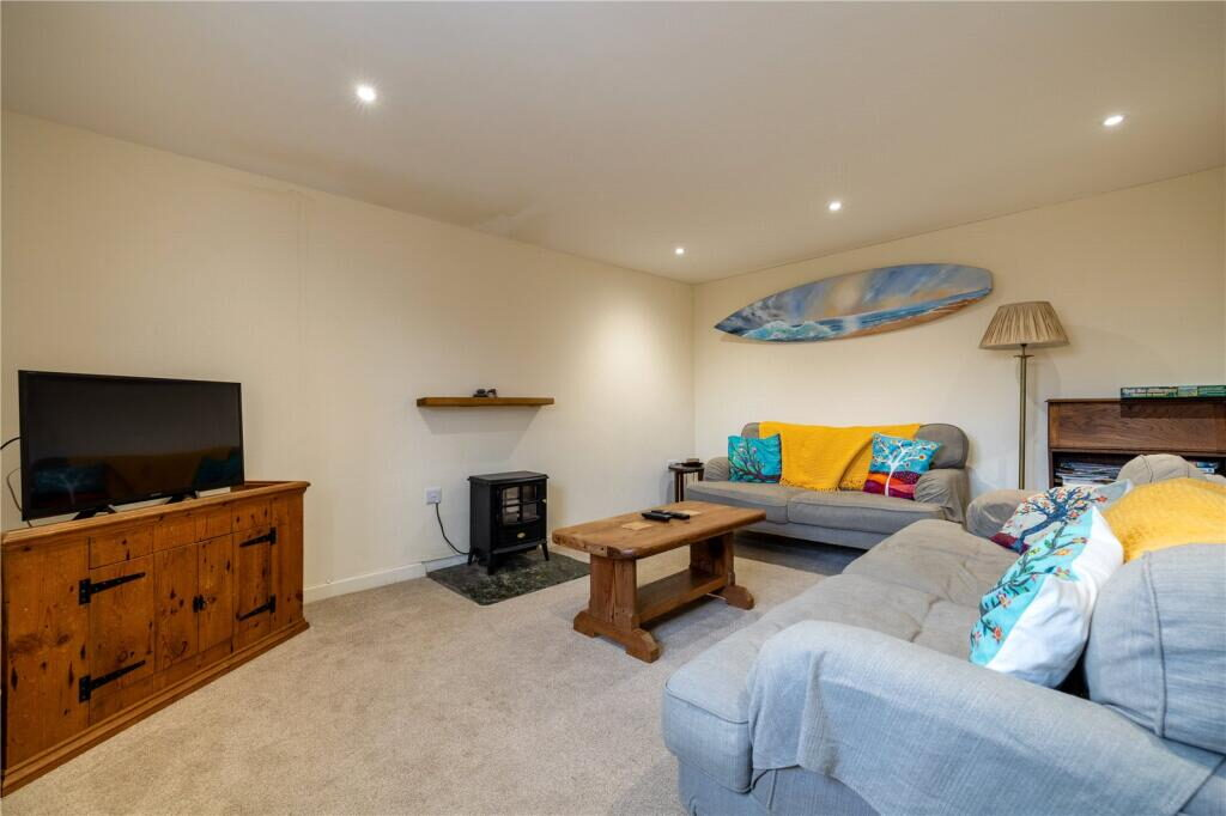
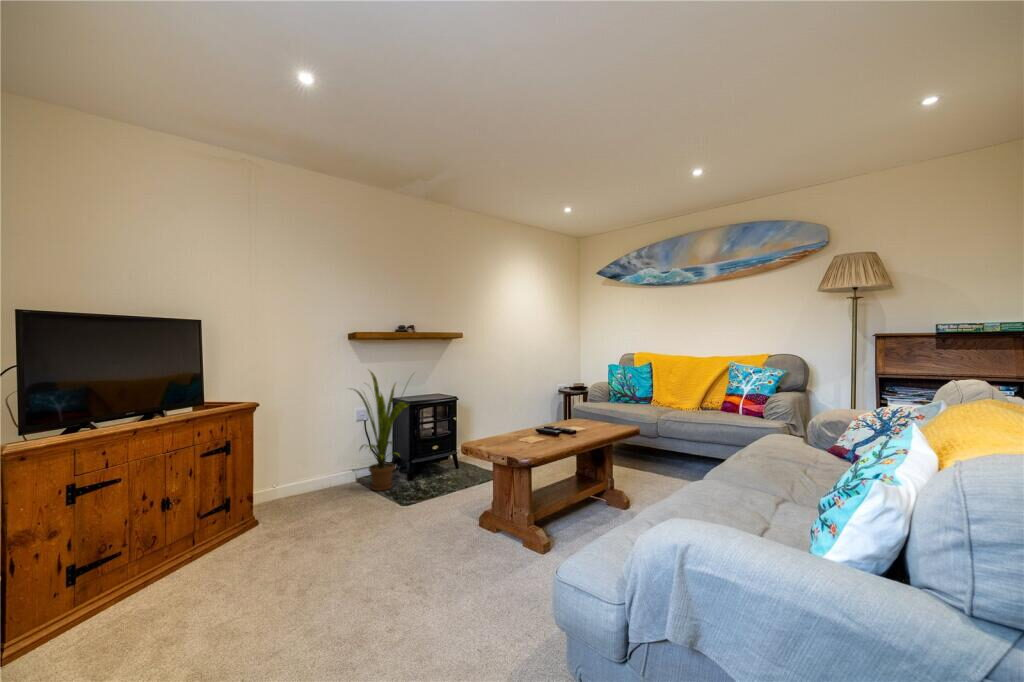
+ house plant (378, 428)
